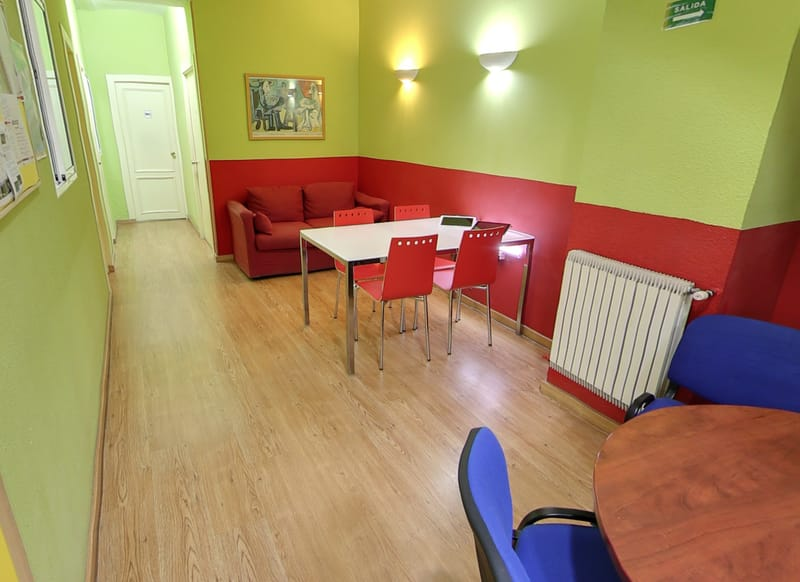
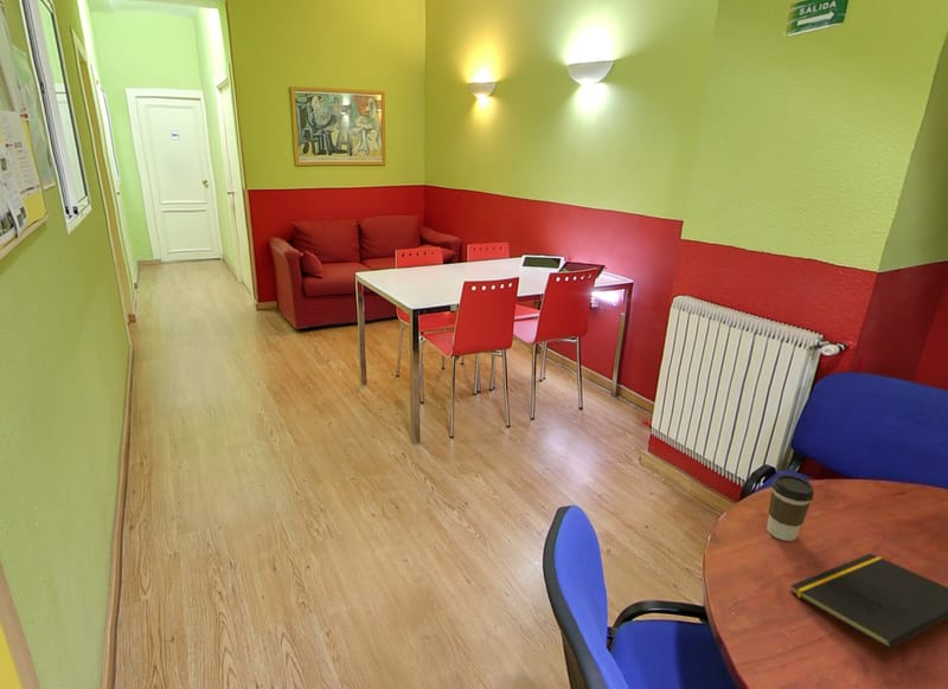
+ notepad (878, 594)
+ coffee cup (787, 508)
